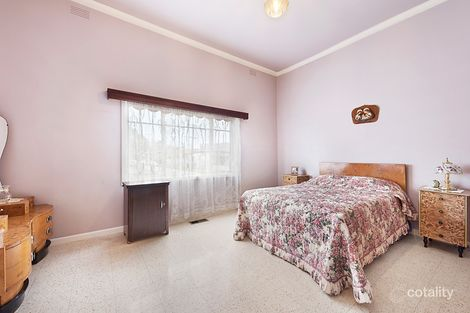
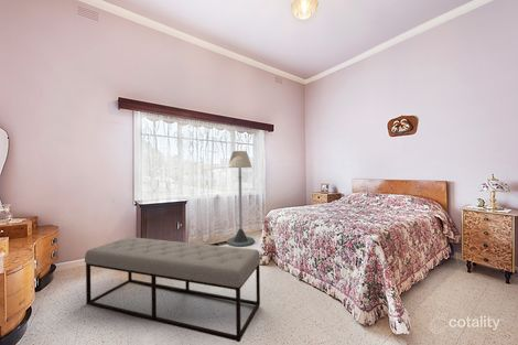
+ bench (172, 277)
+ floor lamp (239, 196)
